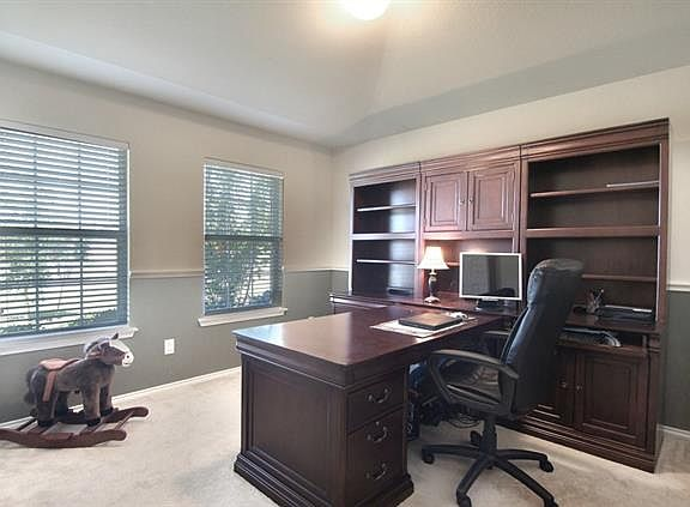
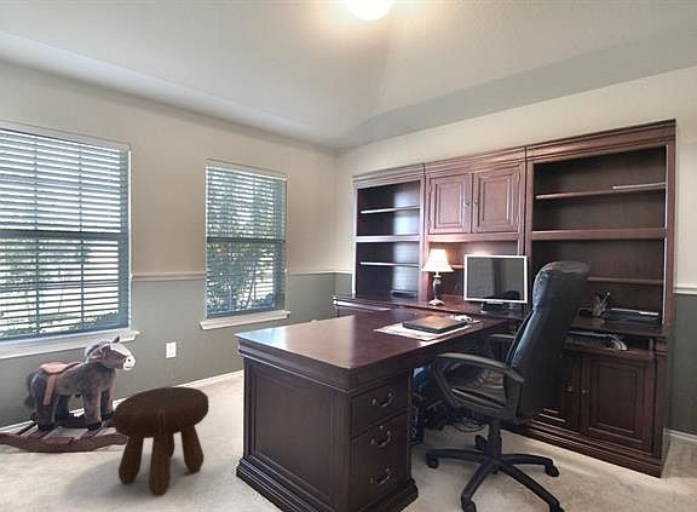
+ footstool (162, 436)
